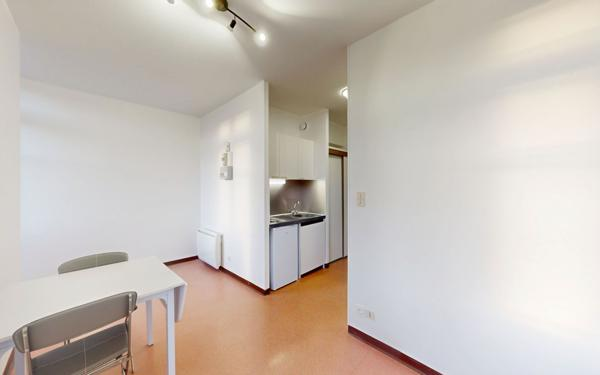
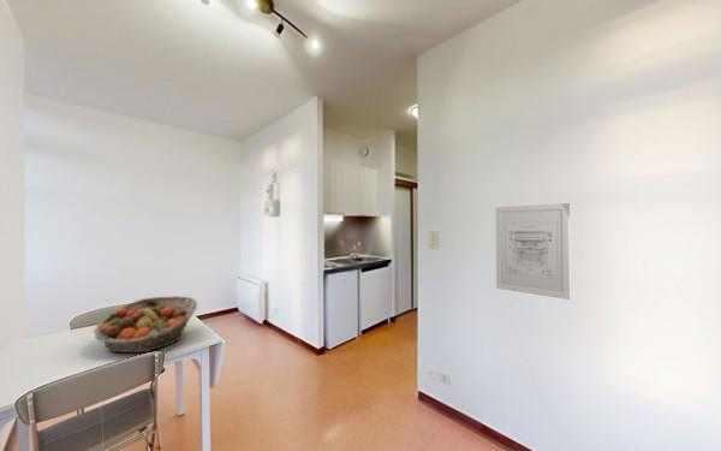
+ wall art (529, 249)
+ fruit basket (149, 322)
